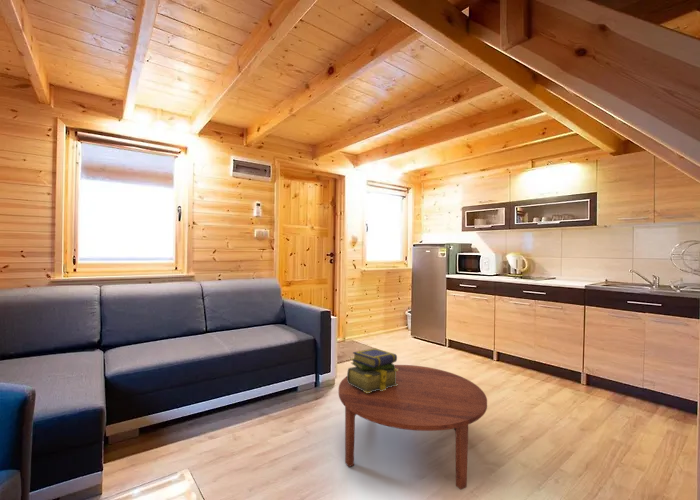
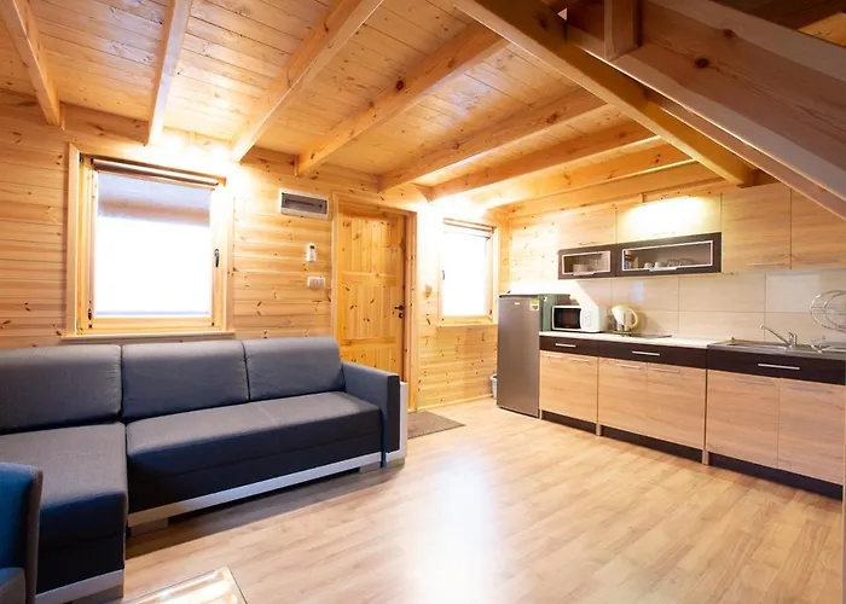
- stack of books (373, 367)
- coffee table (409, 416)
